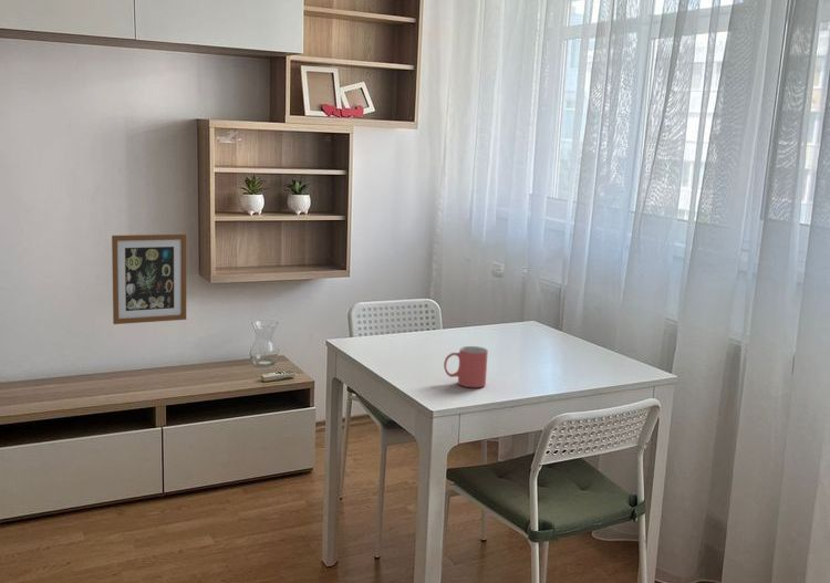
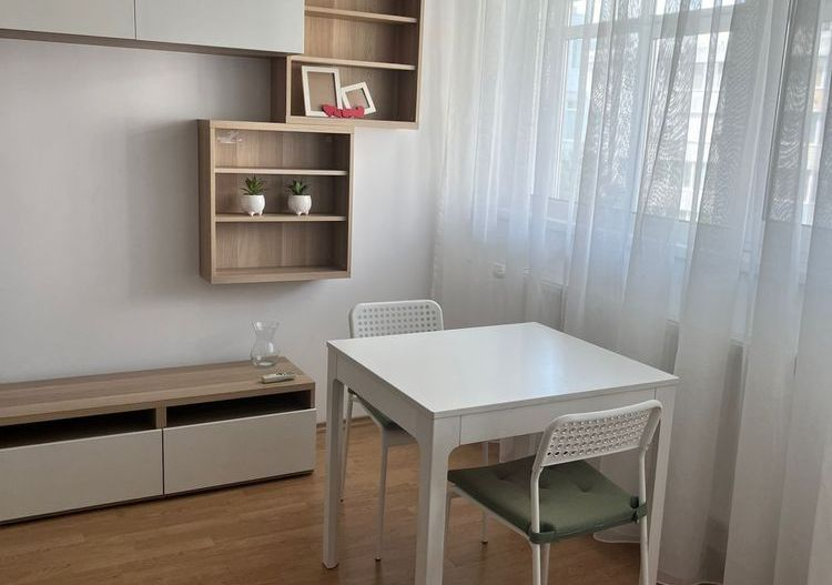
- wall art (149, 278)
- mug (465, 366)
